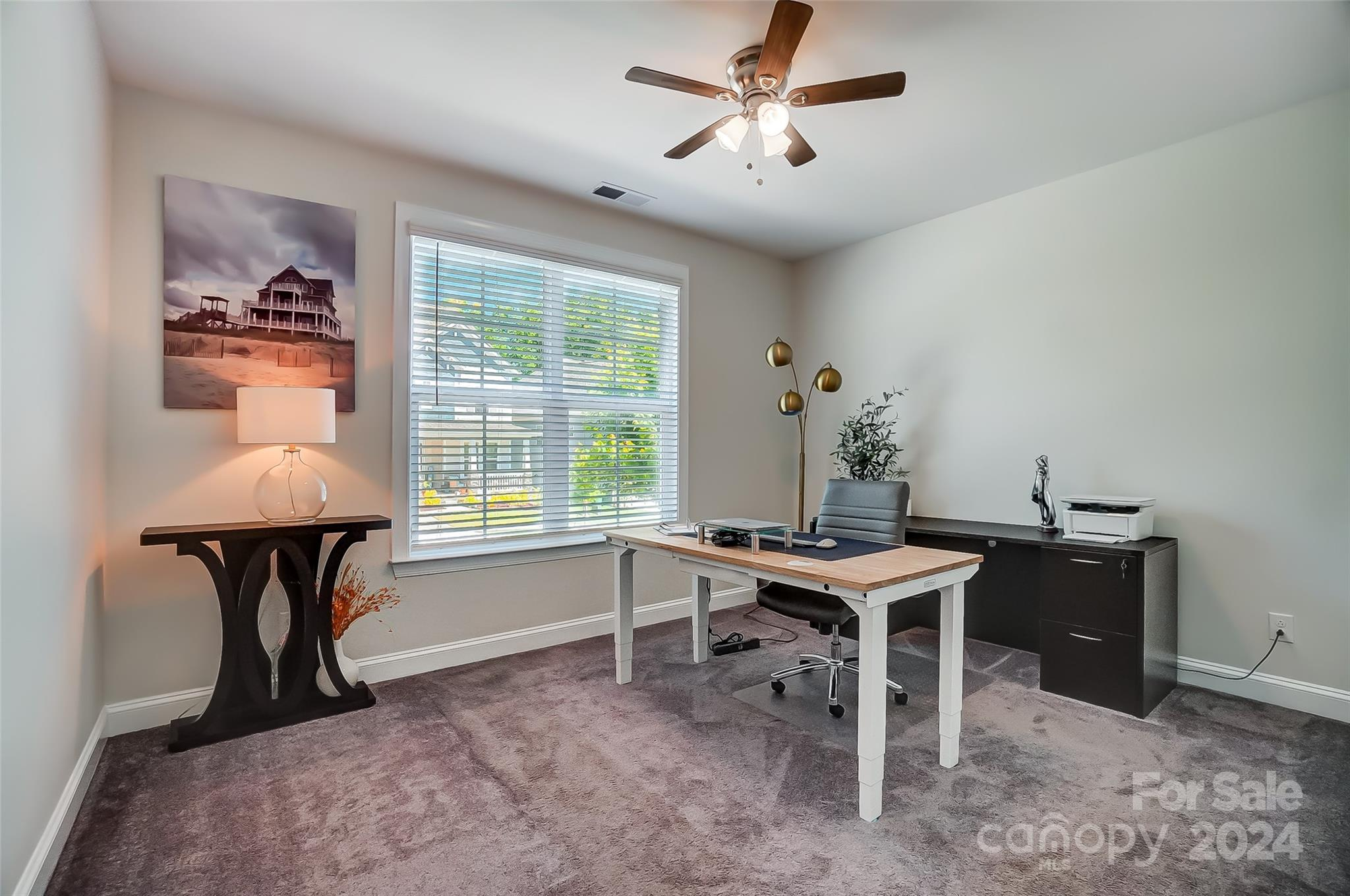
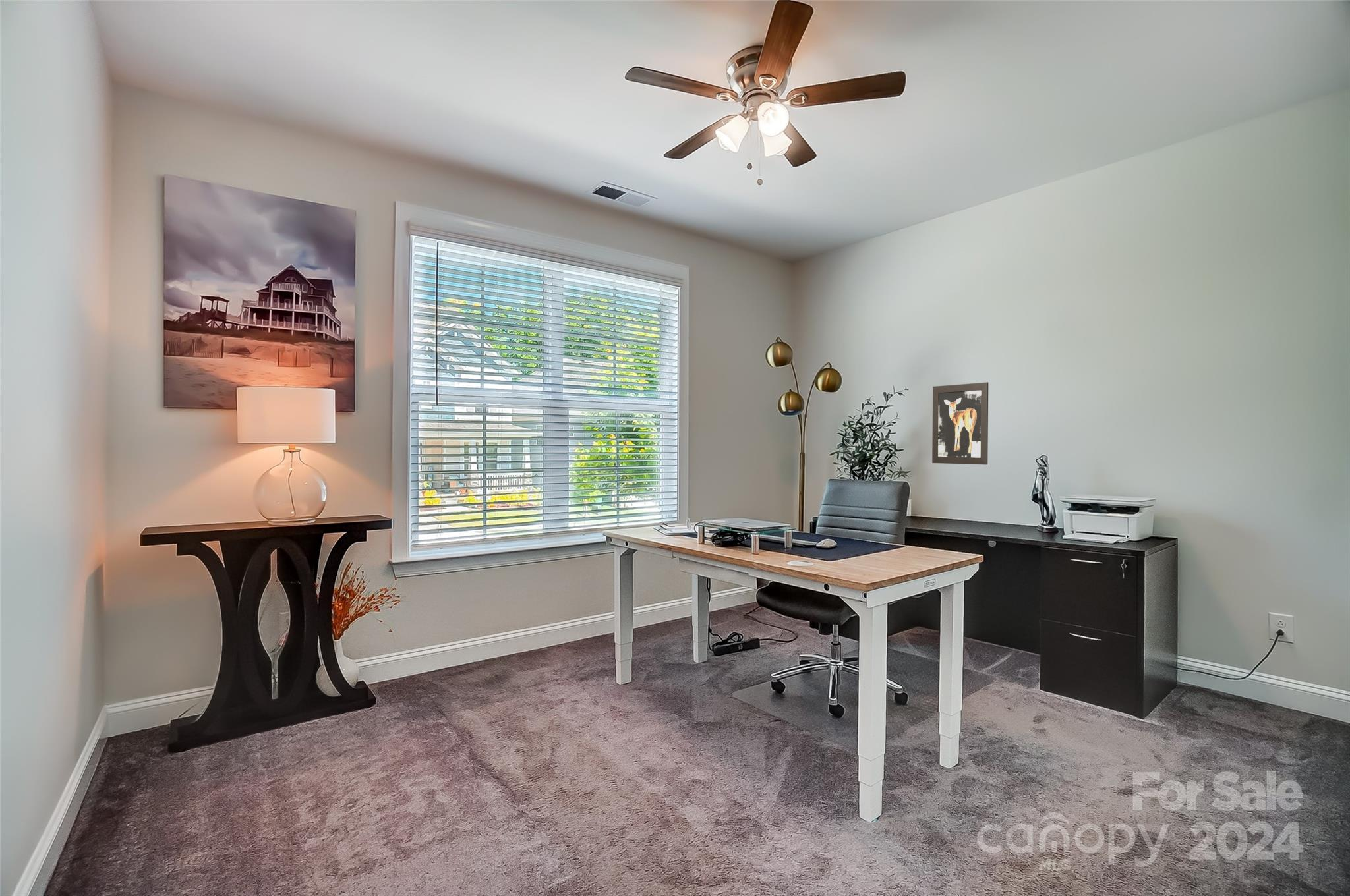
+ wall art (959, 424)
